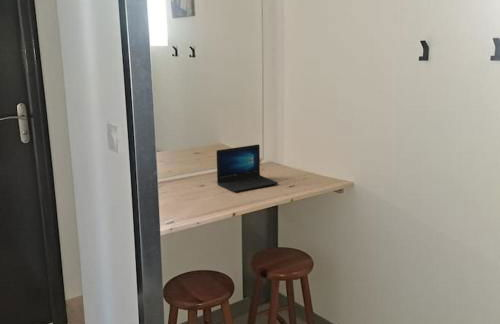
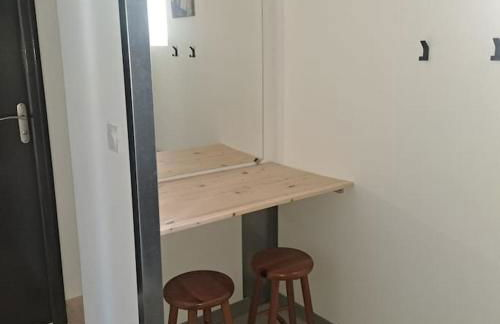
- laptop (247, 167)
